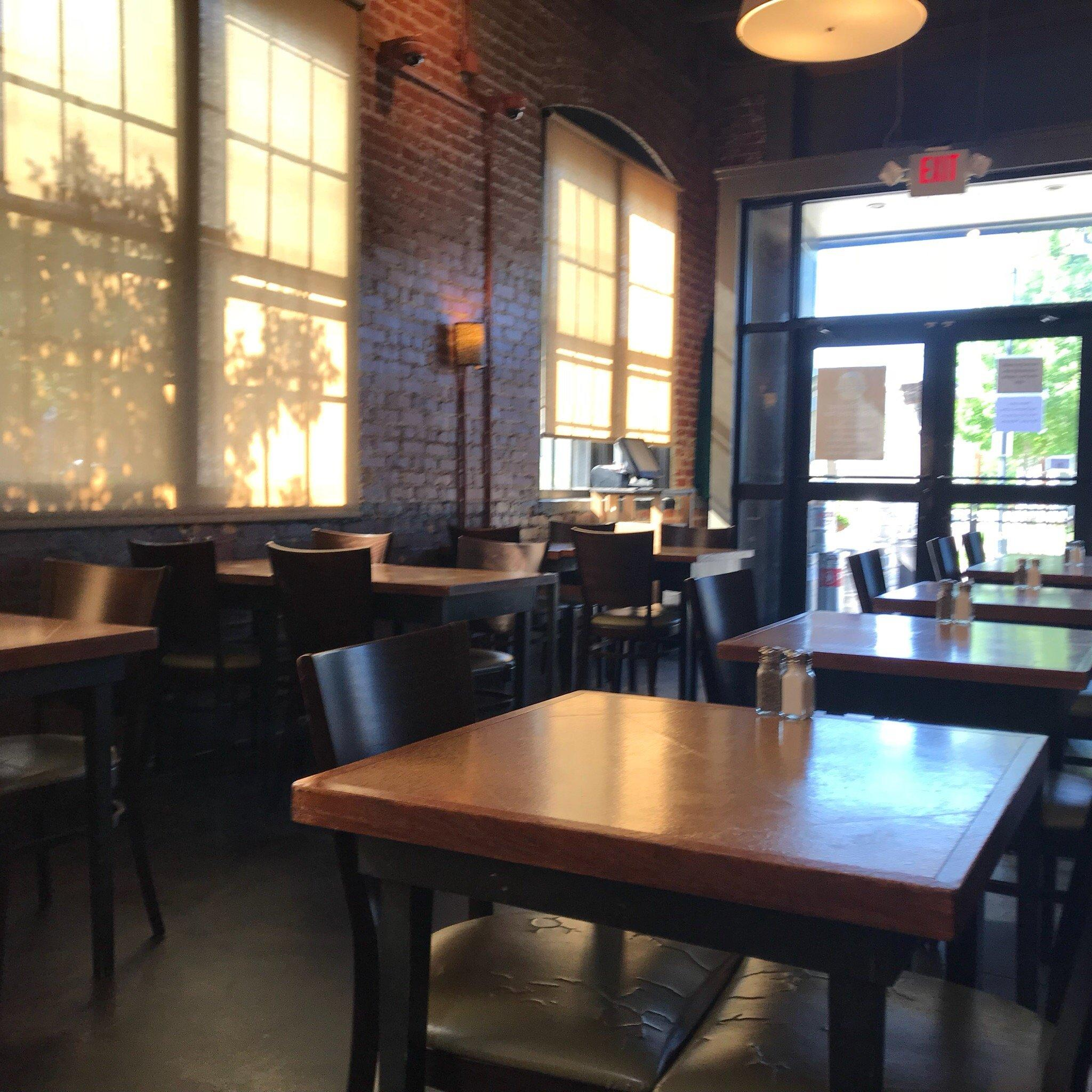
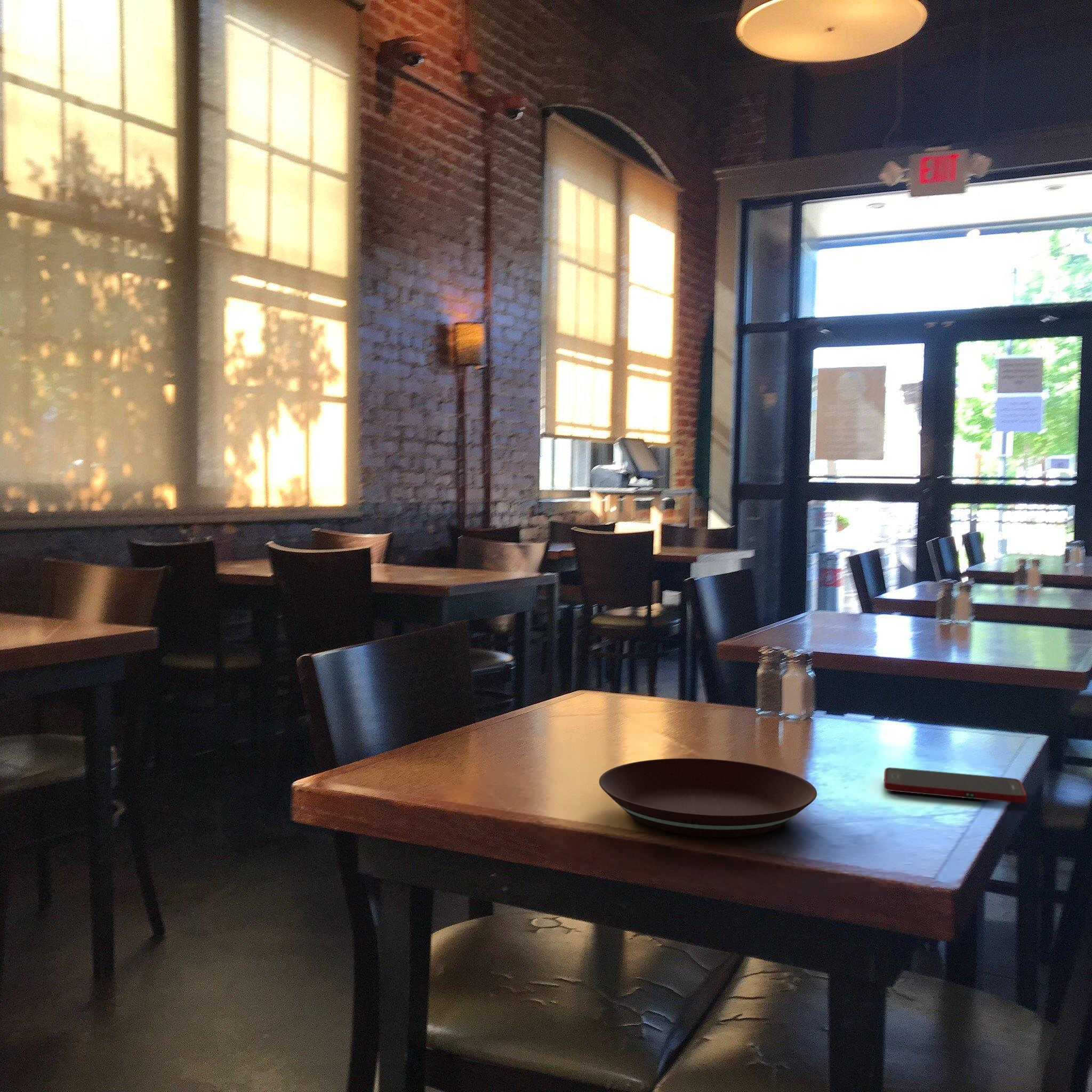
+ plate (706, 799)
+ cell phone (952, 785)
